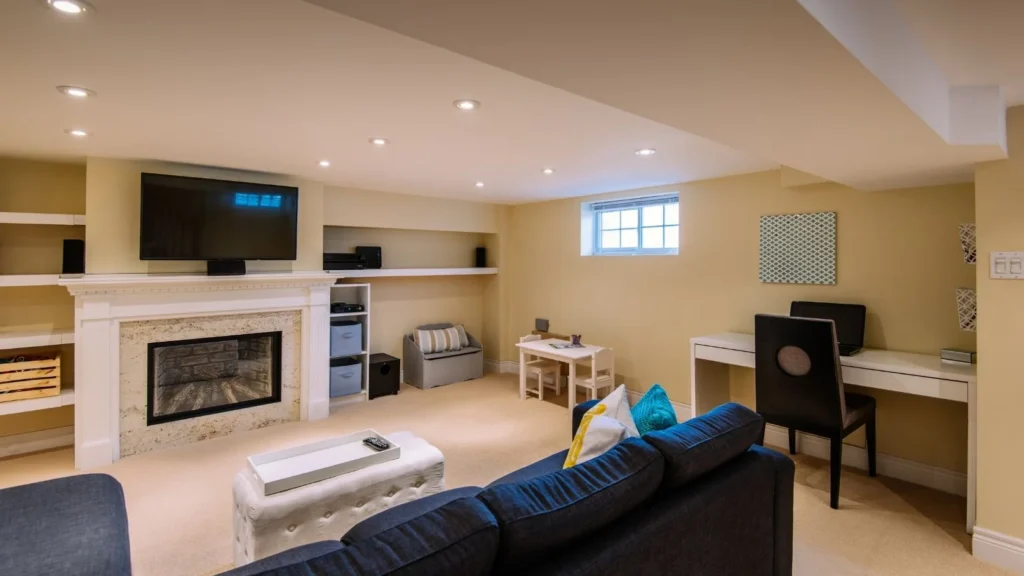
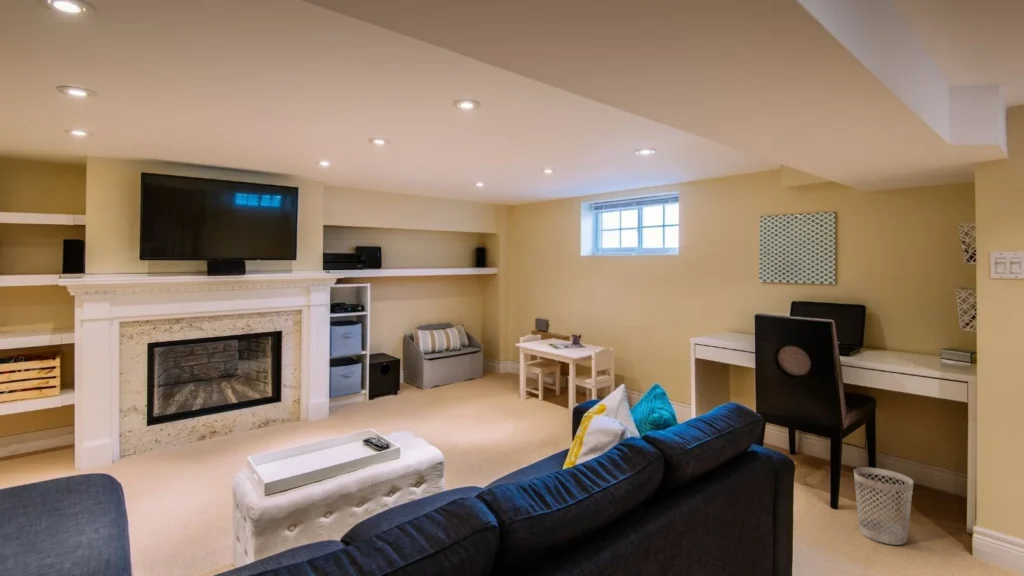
+ wastebasket (882, 505)
